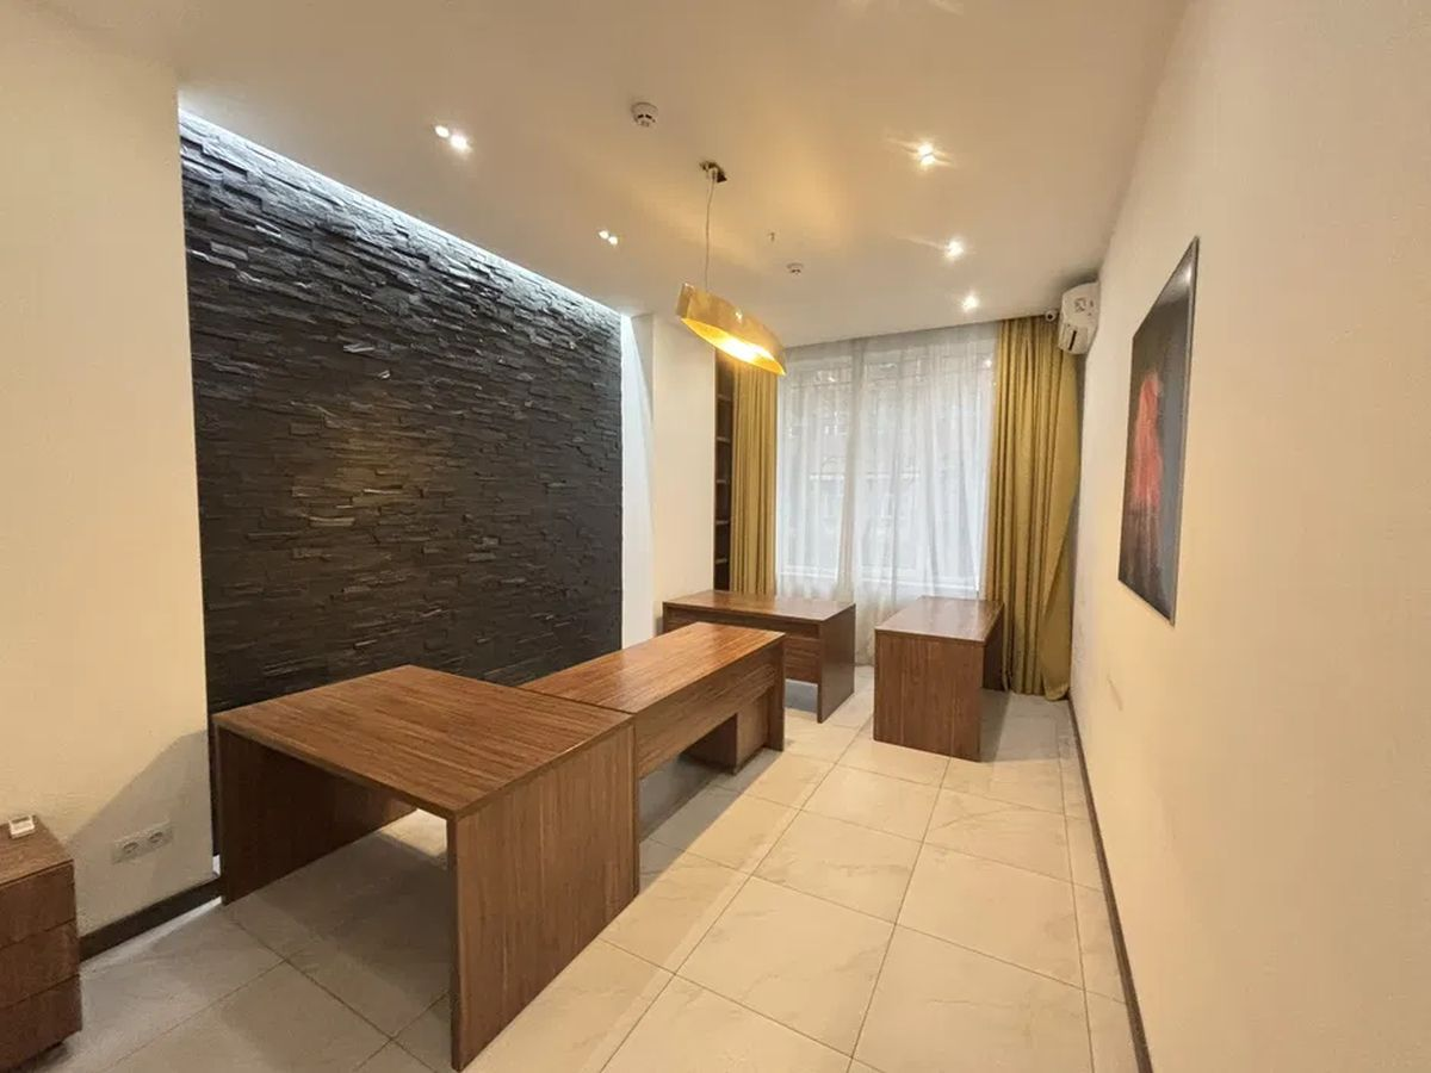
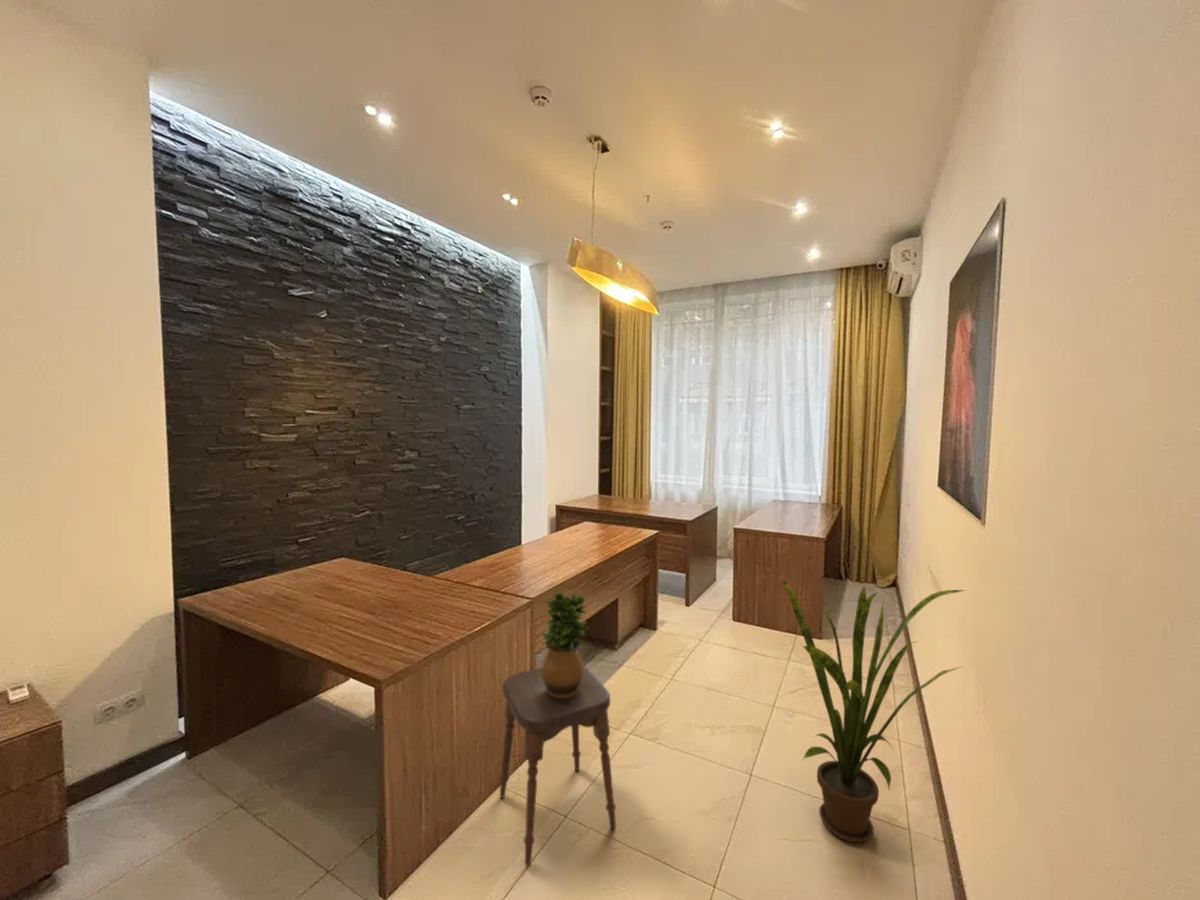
+ stool (550, 739)
+ house plant (864, 702)
+ potted plant (568, 638)
